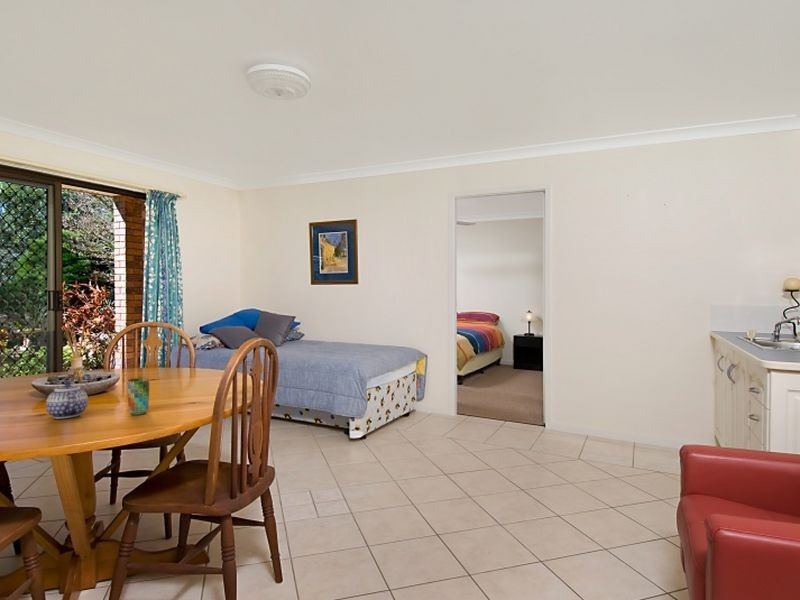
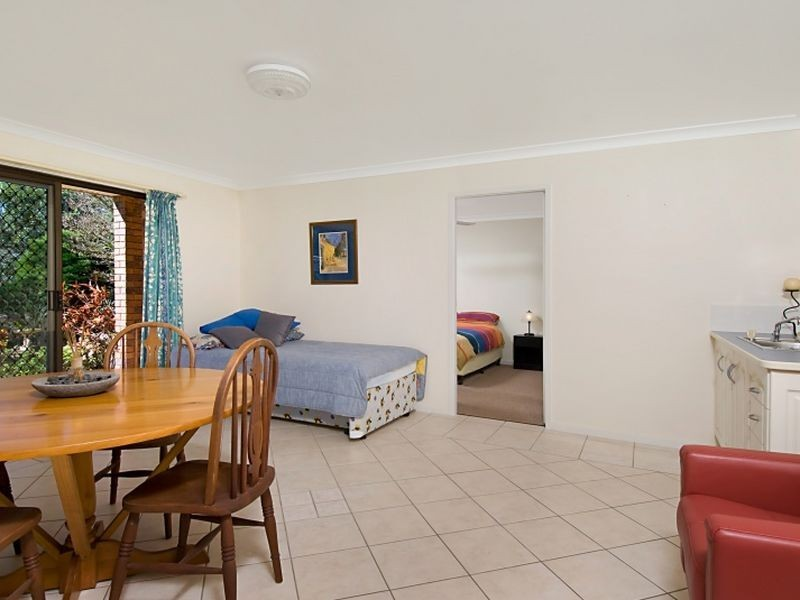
- cup (138, 396)
- teapot (67, 399)
